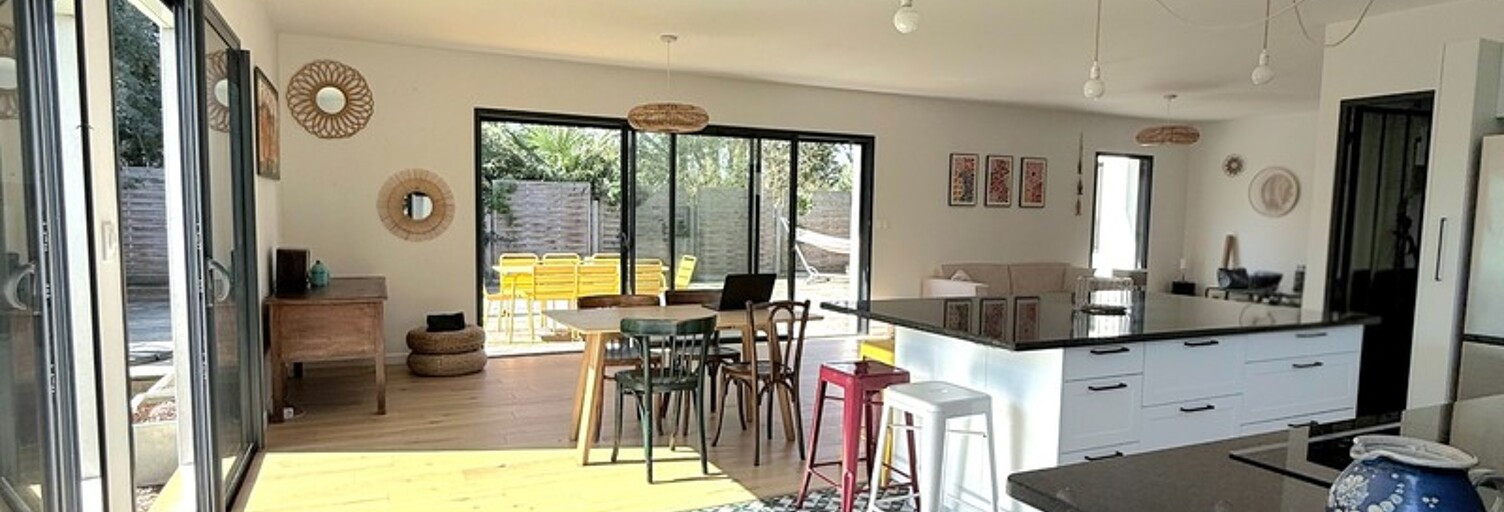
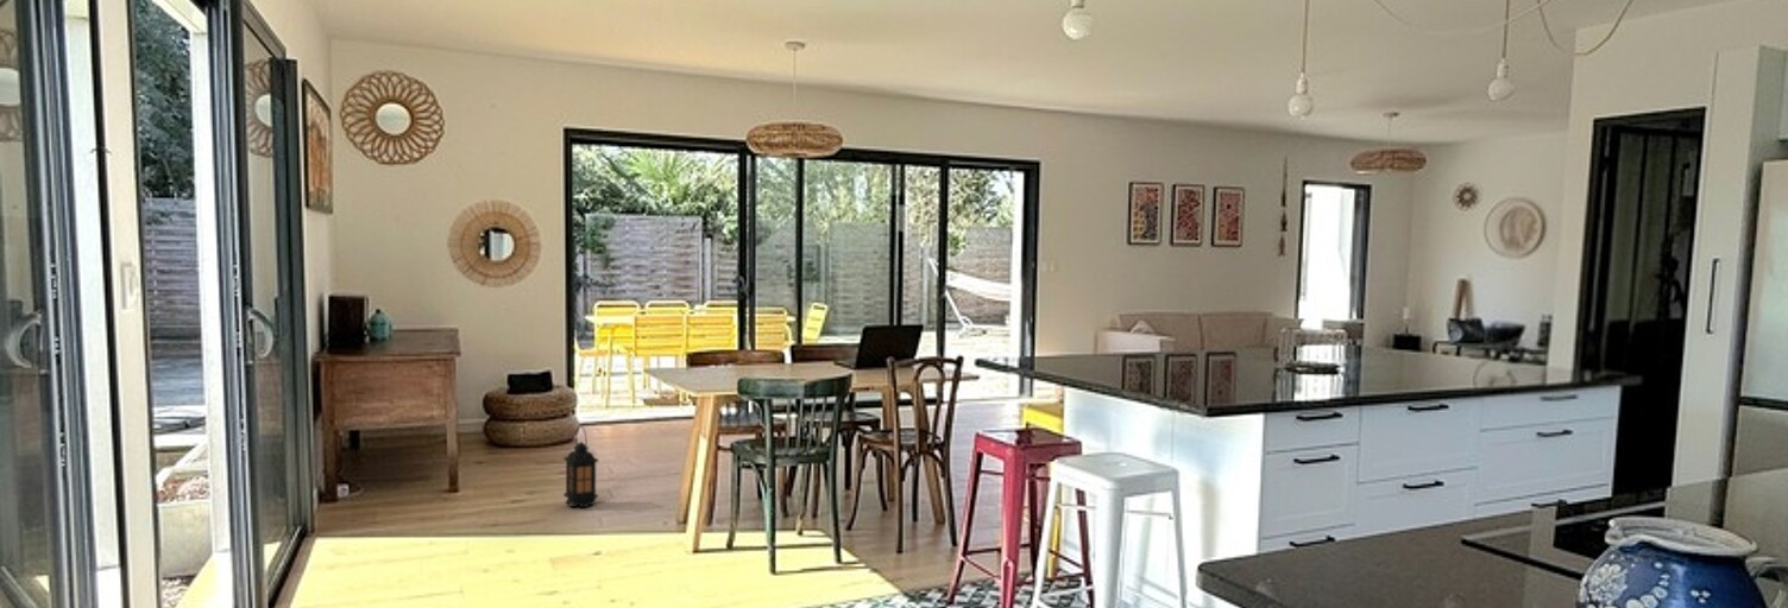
+ lantern (580, 466)
